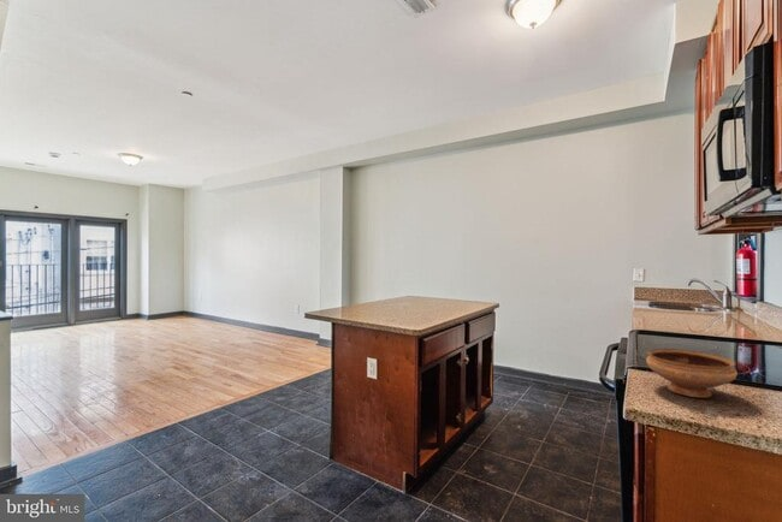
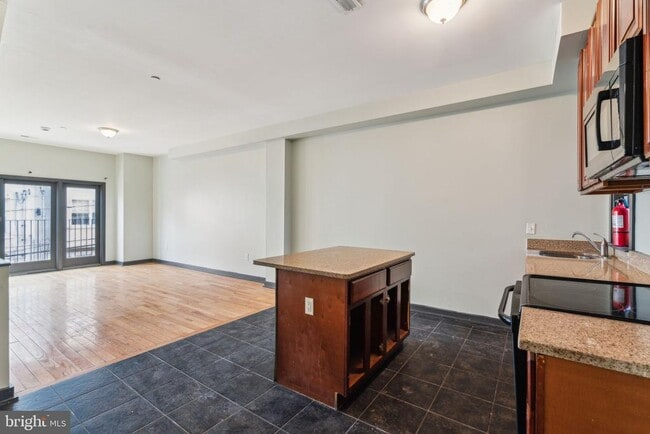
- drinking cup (688, 374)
